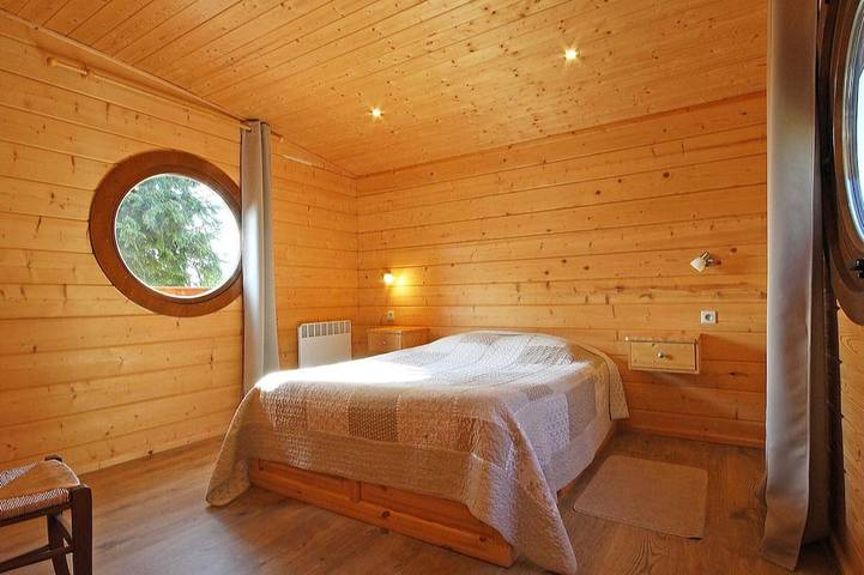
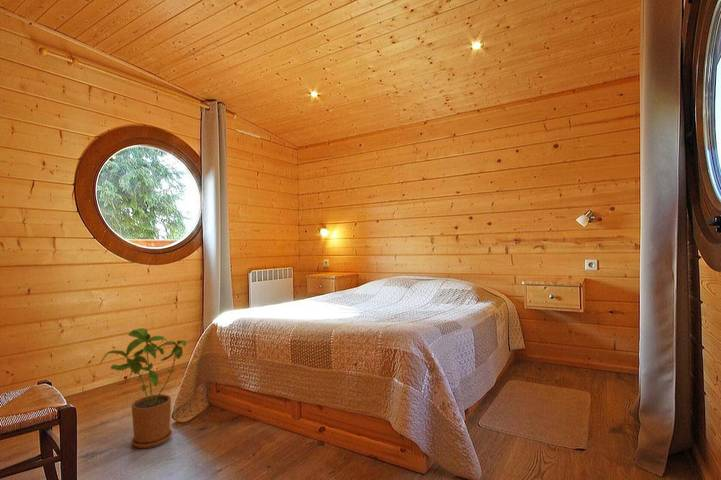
+ house plant (144, 385)
